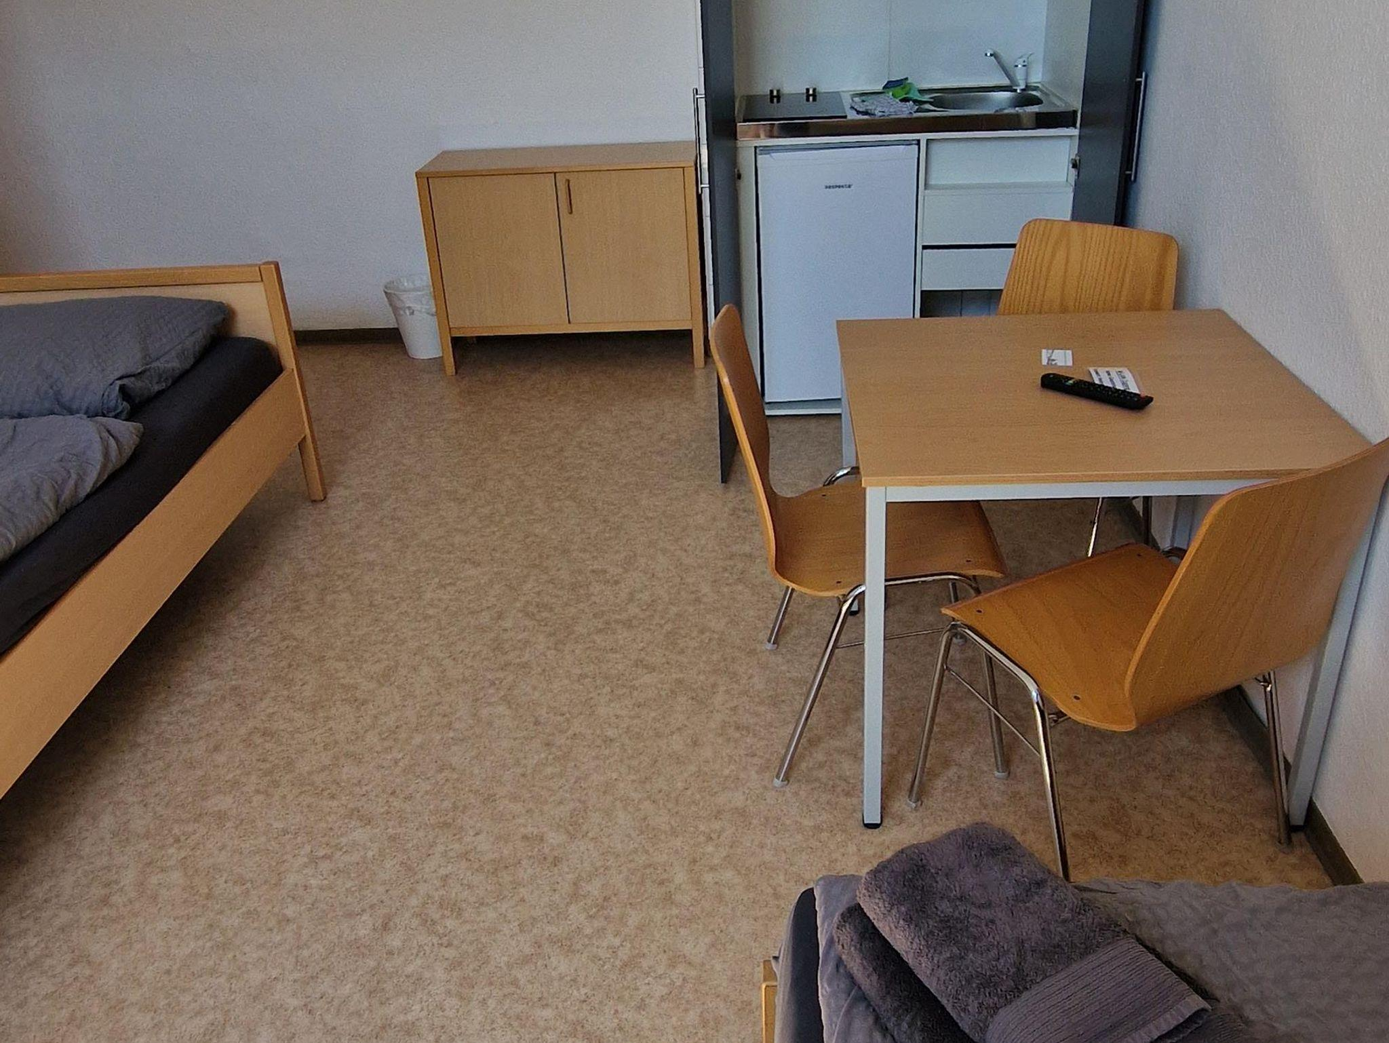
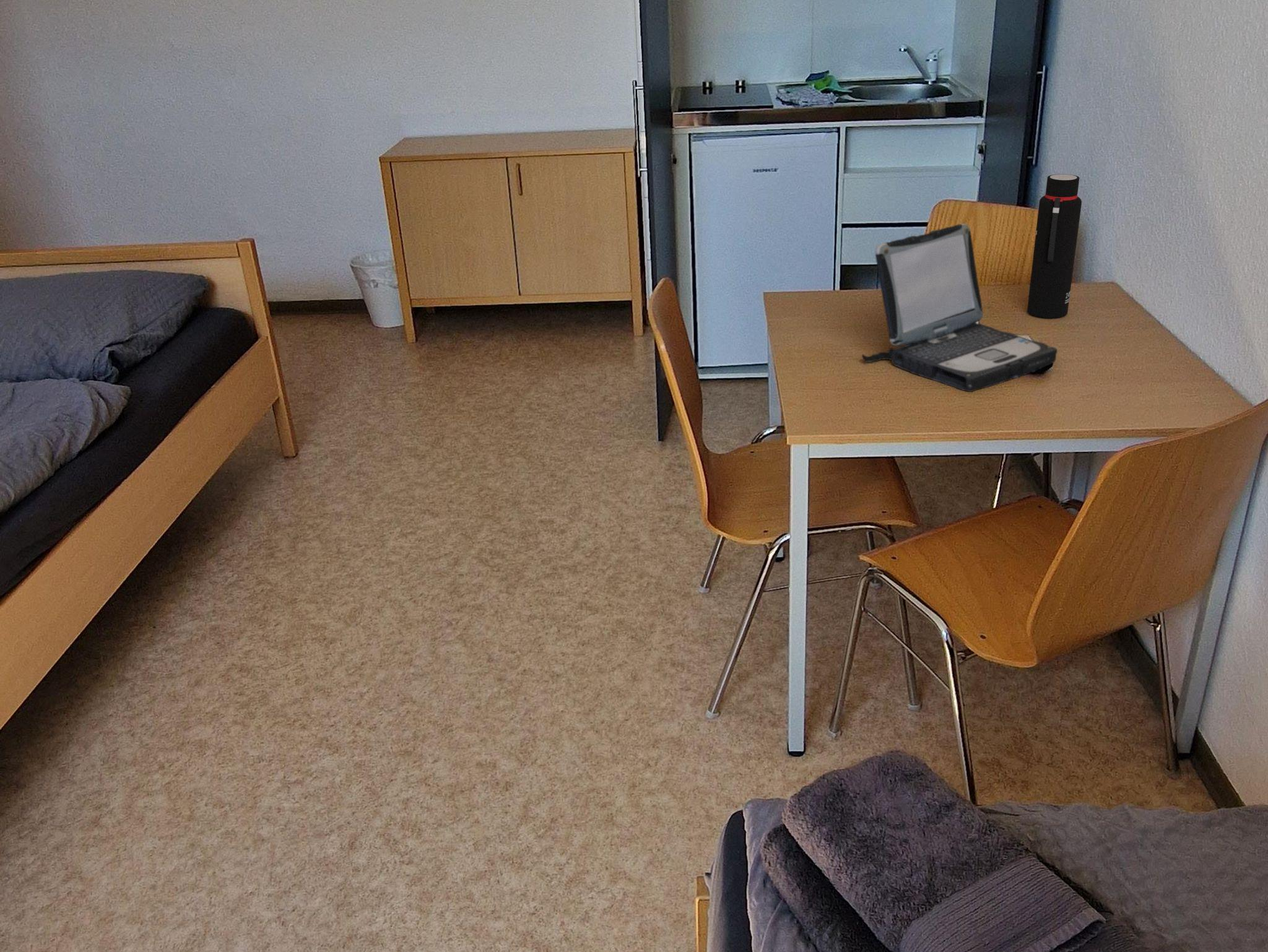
+ water bottle (1054, 248)
+ laptop (962, 303)
